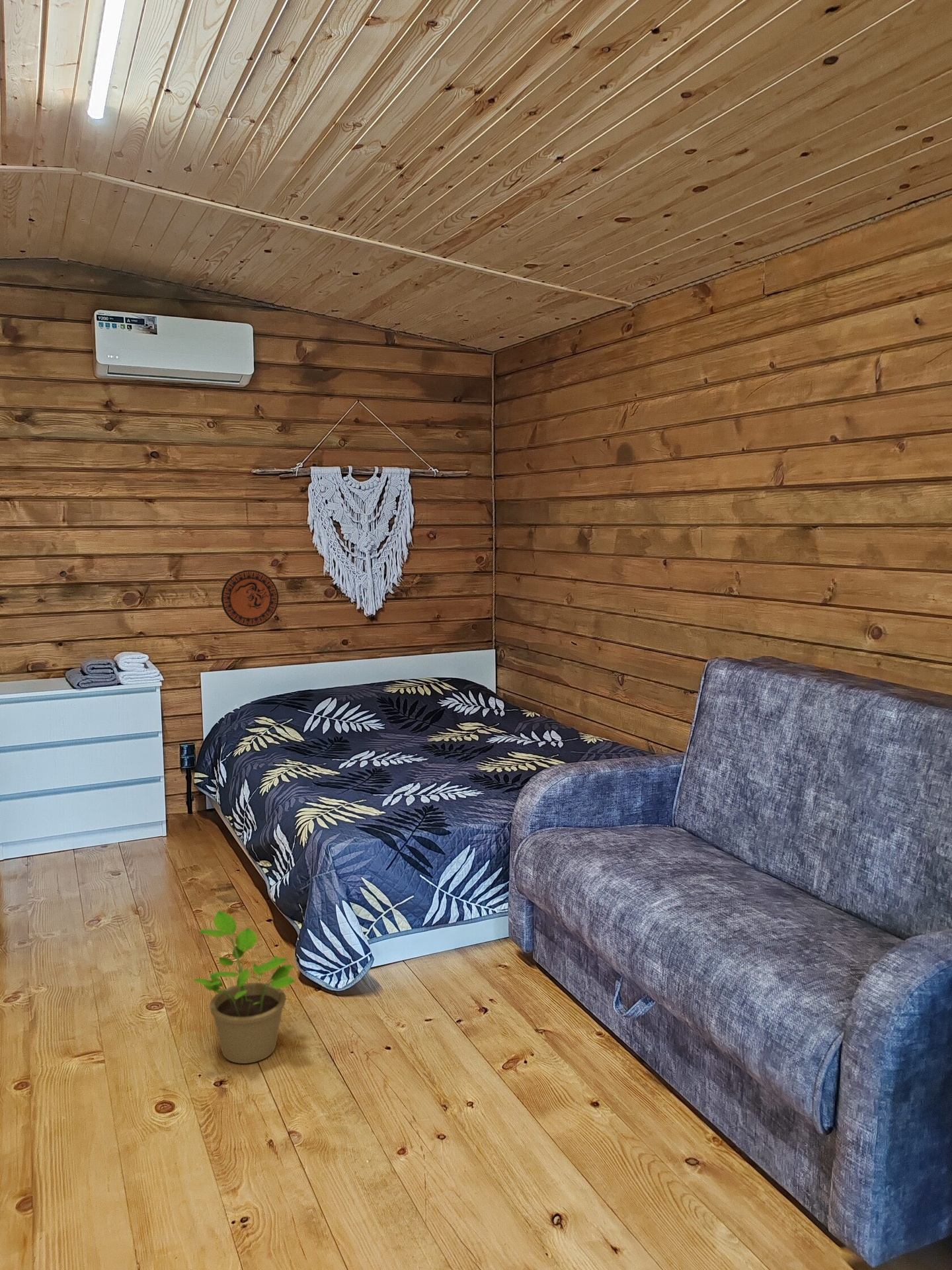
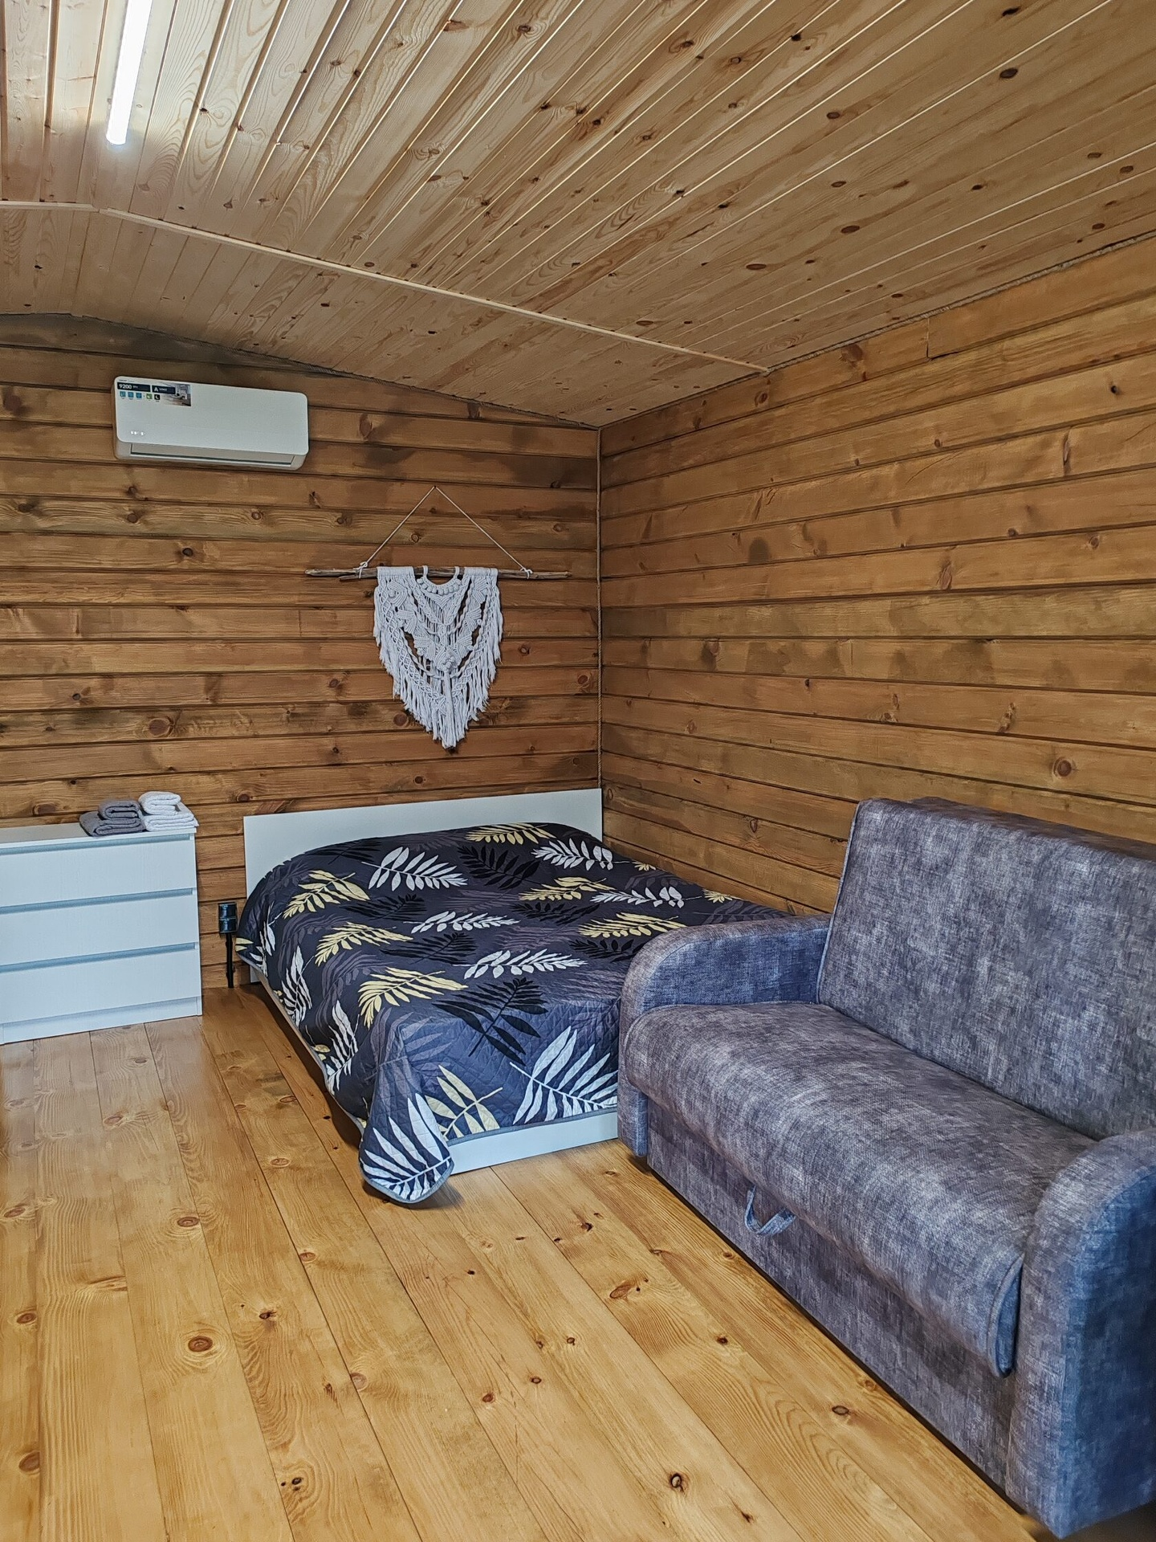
- decorative plate (250, 598)
- potted plant (251, 988)
